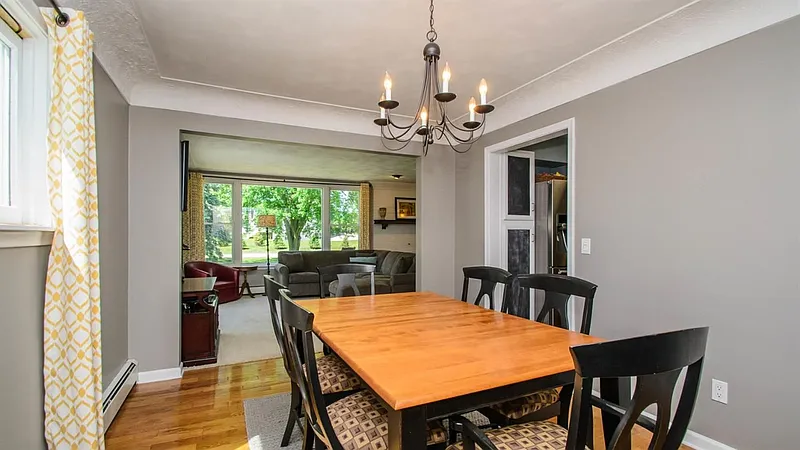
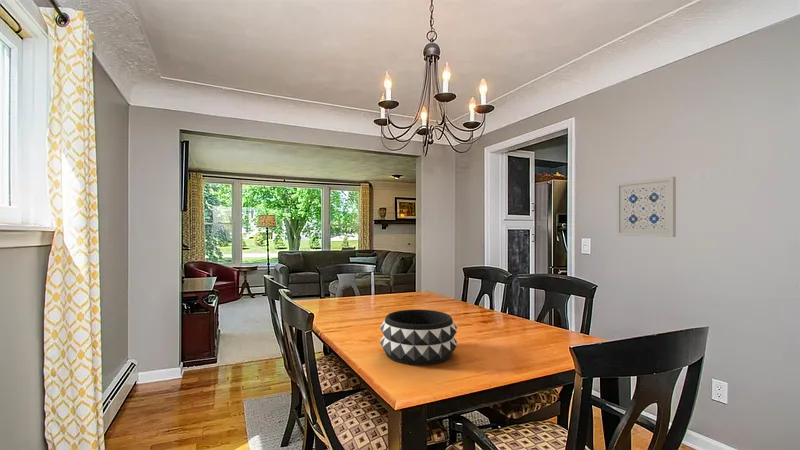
+ decorative bowl (418, 334)
+ wall art (644, 208)
